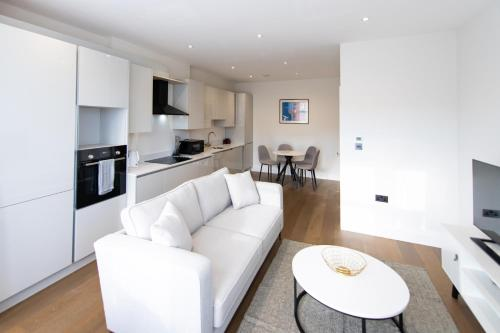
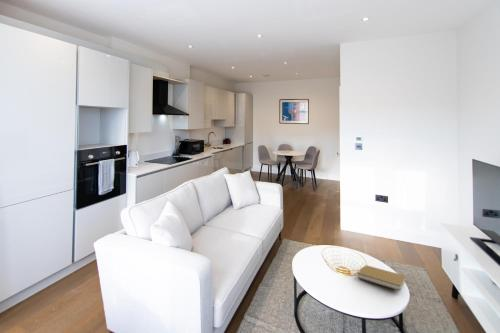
+ book (381, 276)
